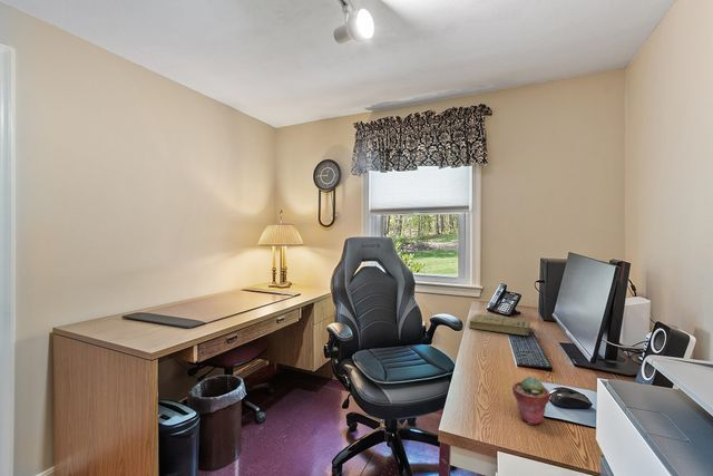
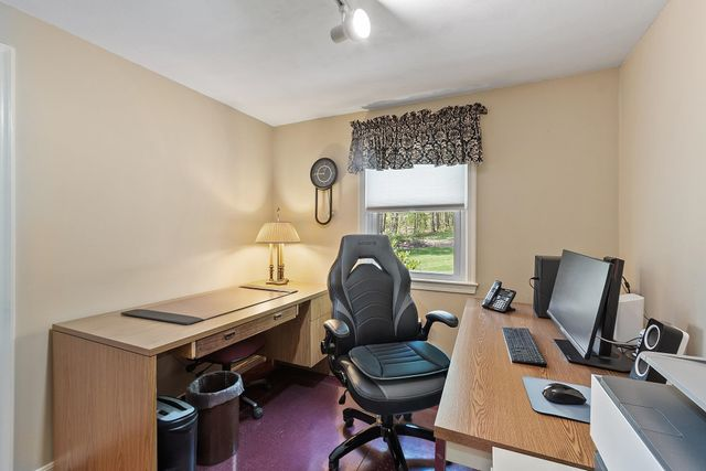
- potted succulent (530, 397)
- book (499, 323)
